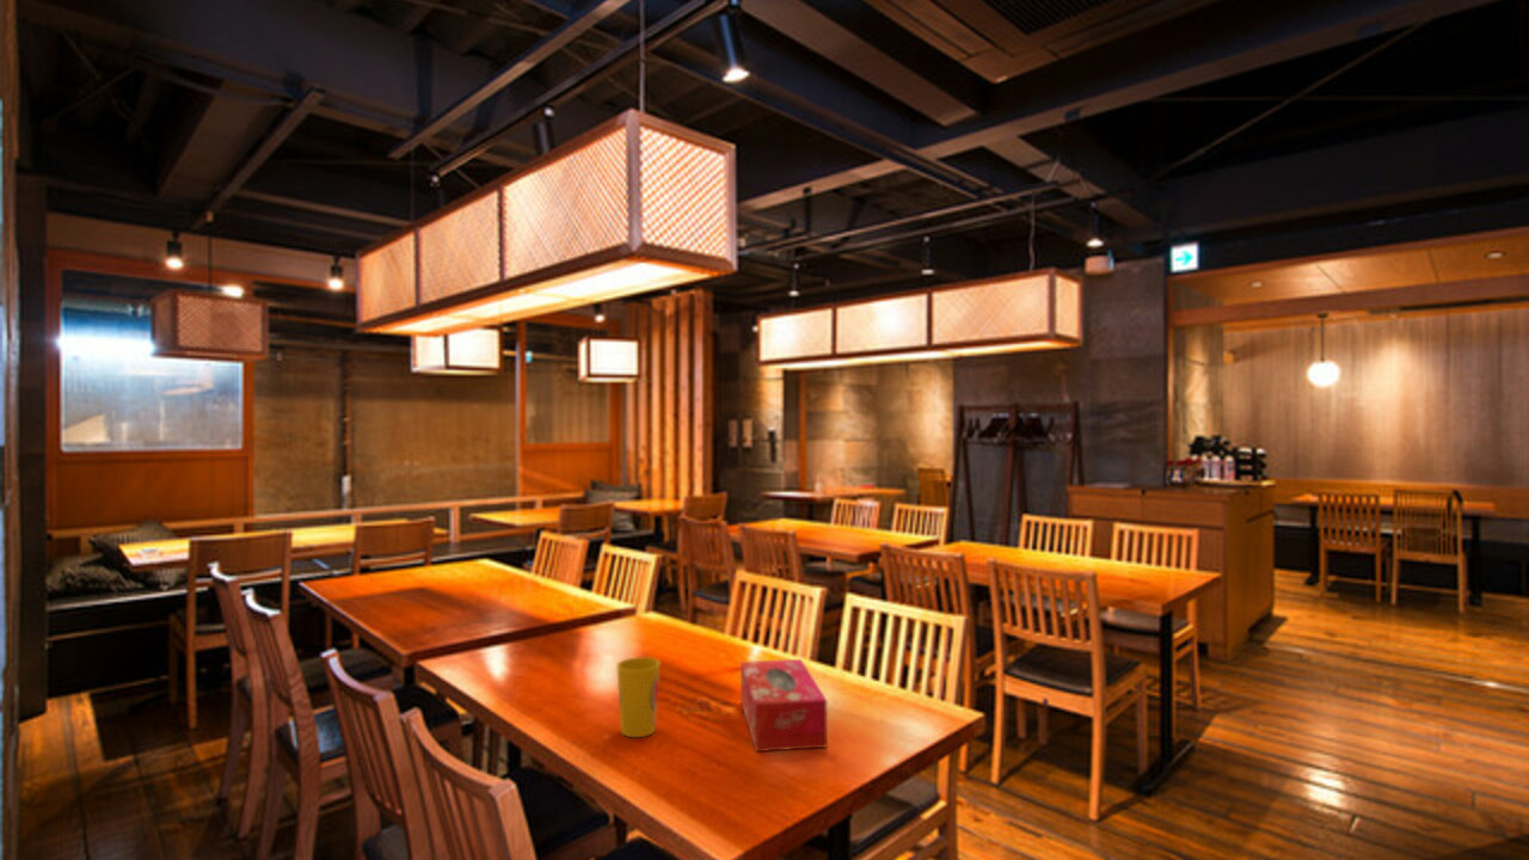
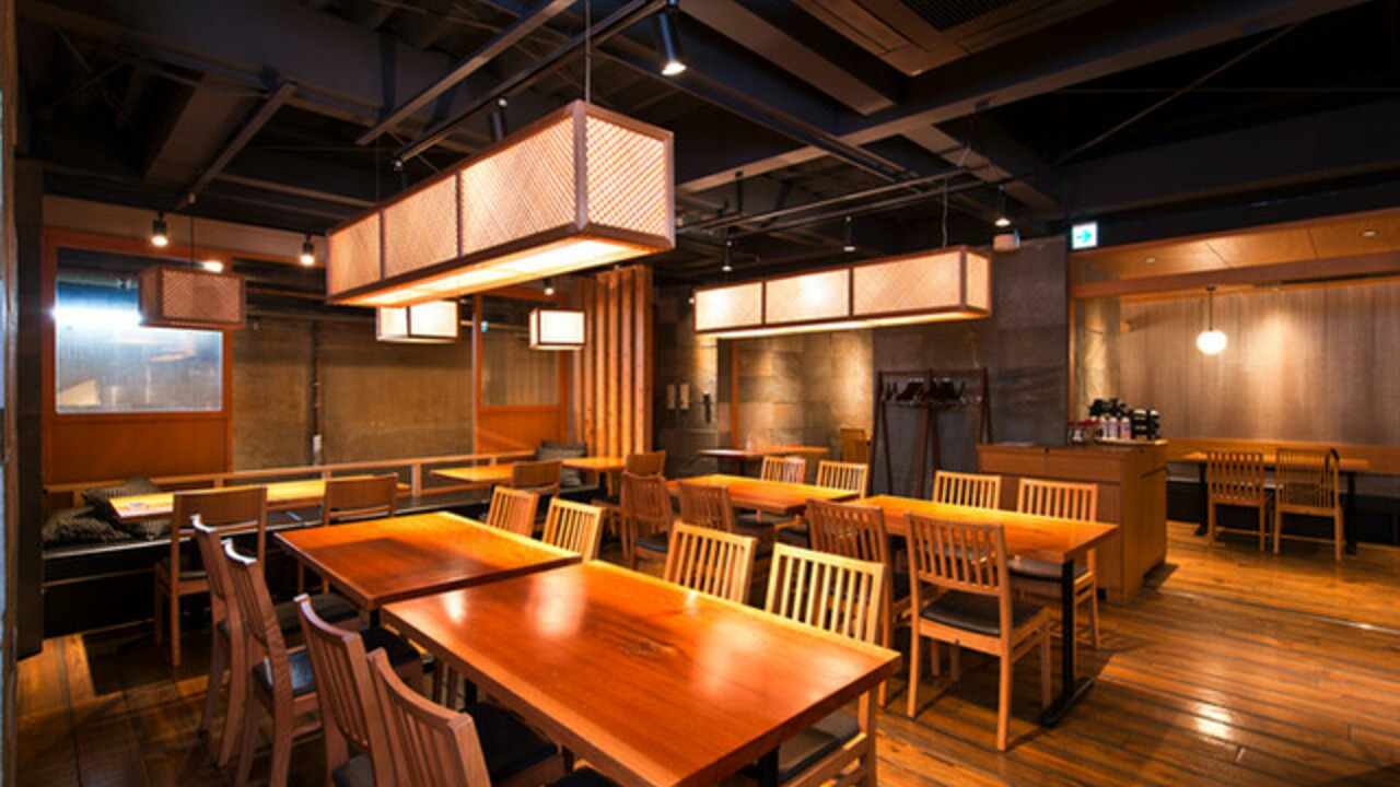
- tissue box (780, 700)
- cup (638, 696)
